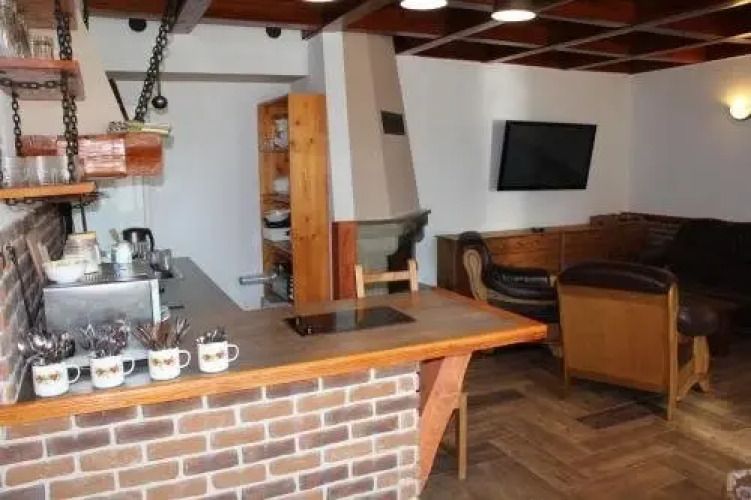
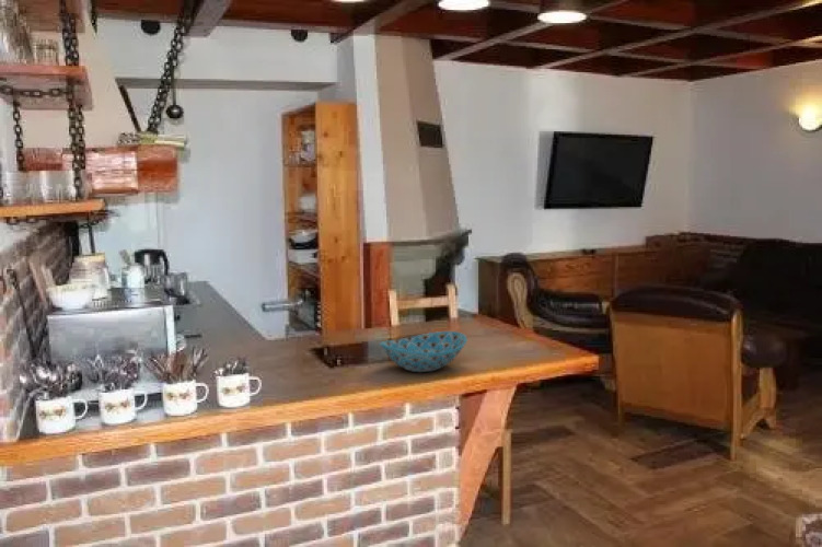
+ bowl (424, 353)
